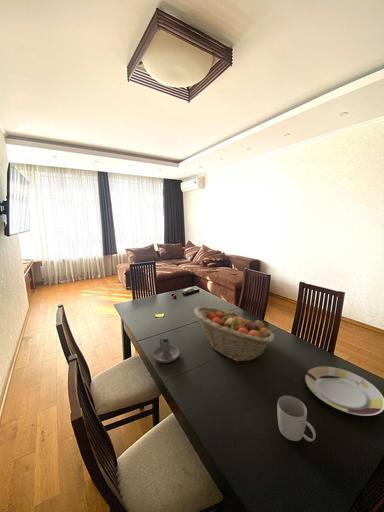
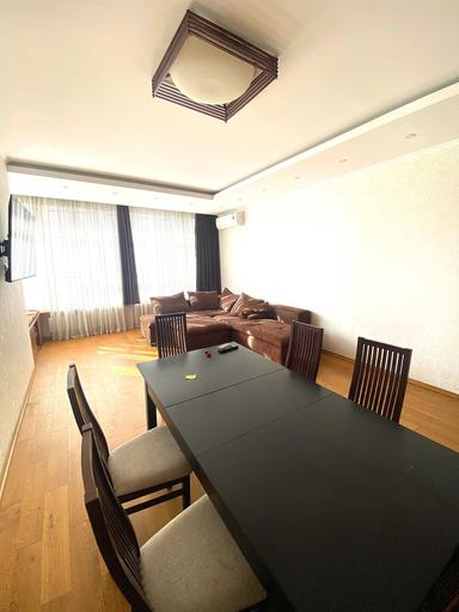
- plate (341, 389)
- fruit basket (231, 328)
- candle holder (165, 347)
- mug (296, 422)
